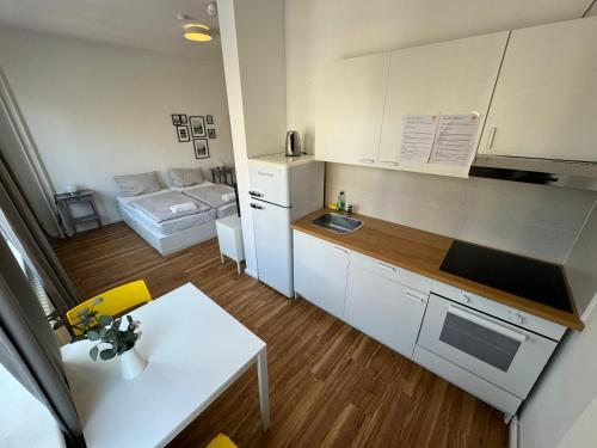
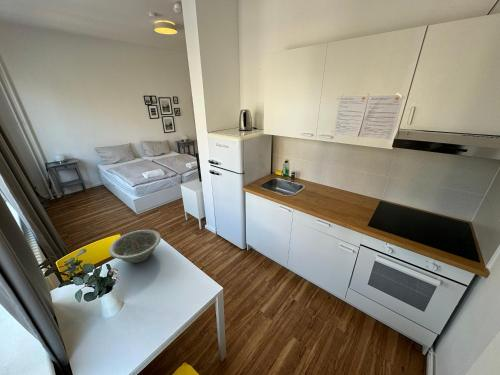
+ decorative bowl (137, 249)
